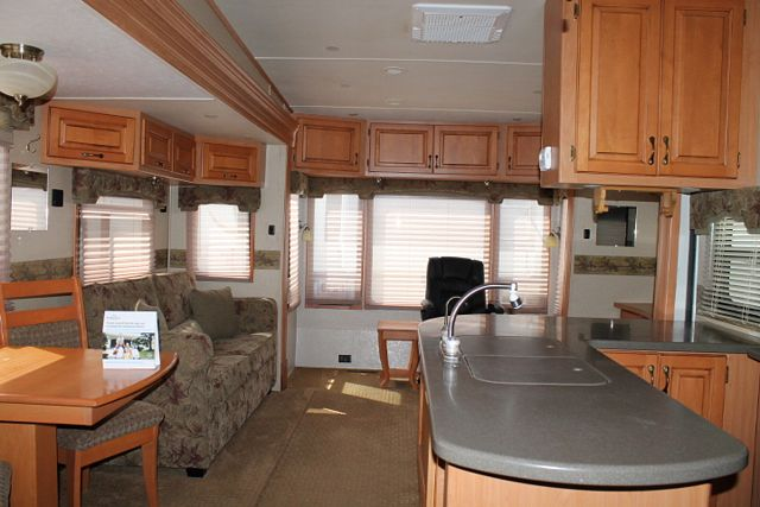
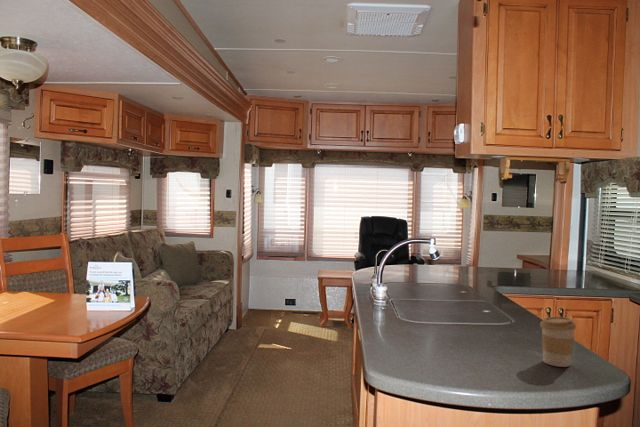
+ coffee cup (557, 340)
